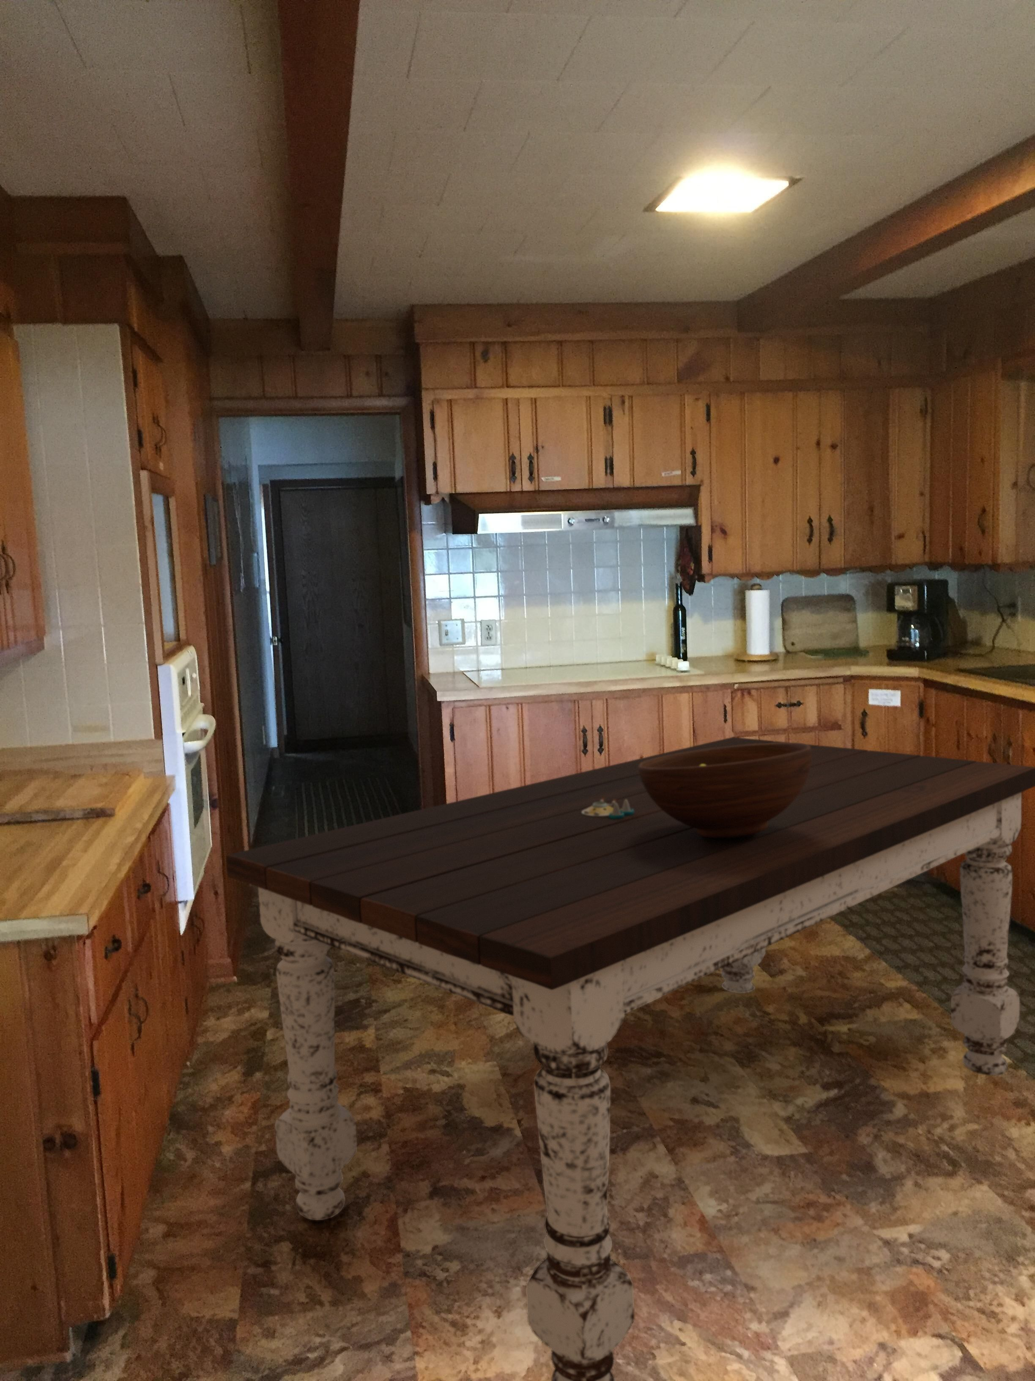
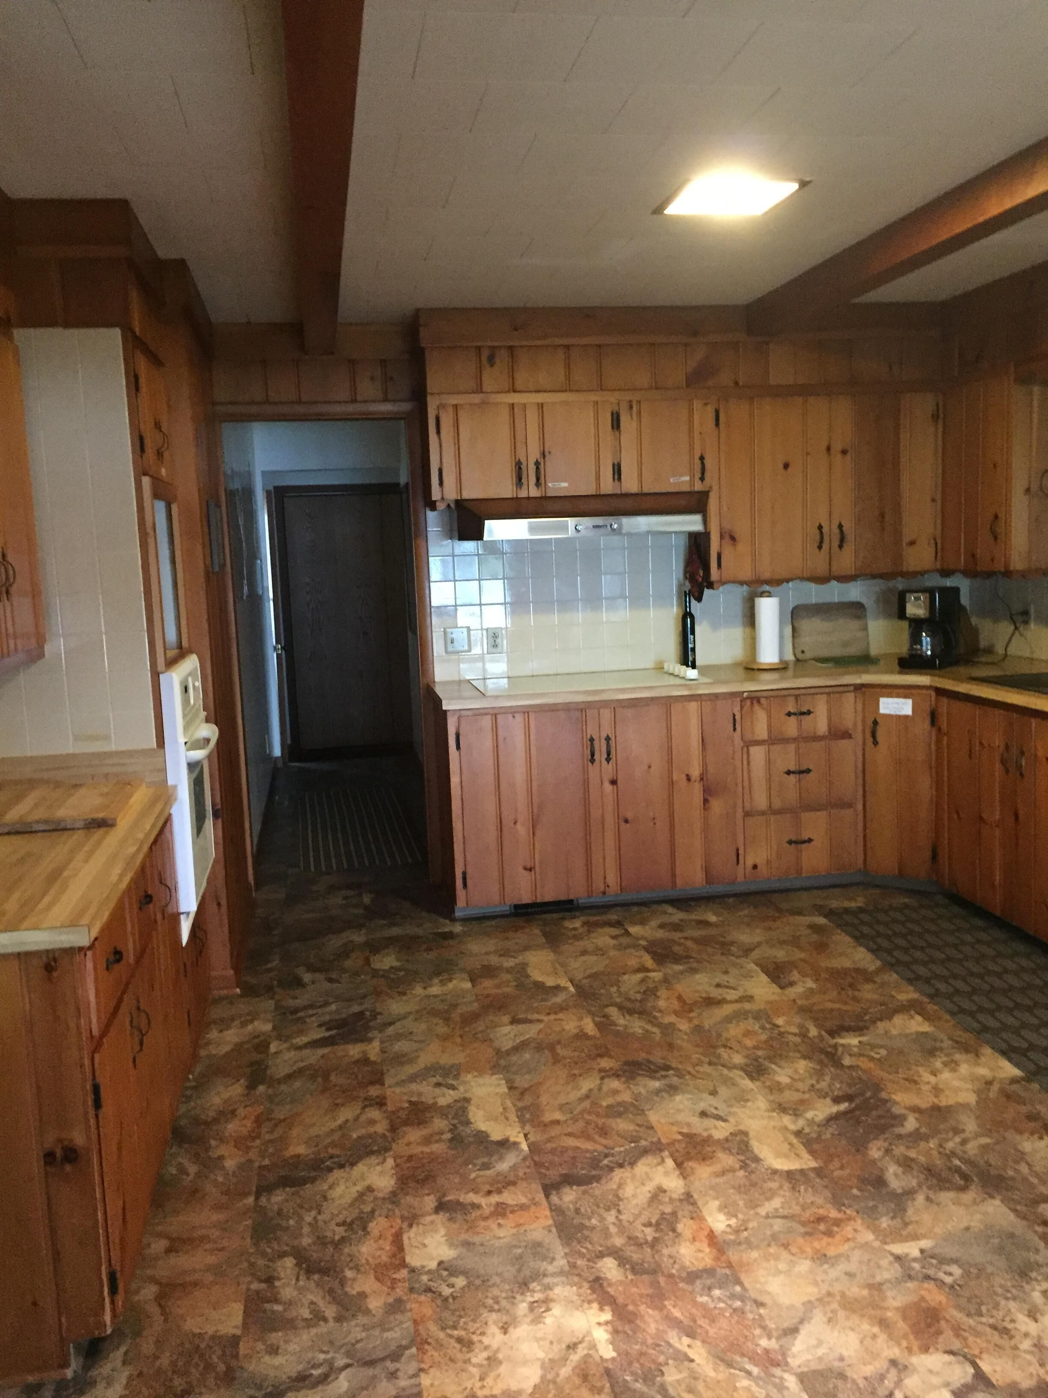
- dining table (681, 971)
- fruit bowl (732, 796)
- salt and pepper shaker set (607, 806)
